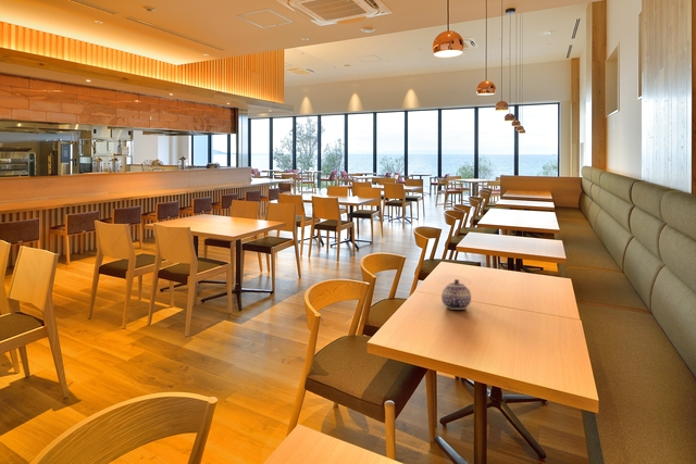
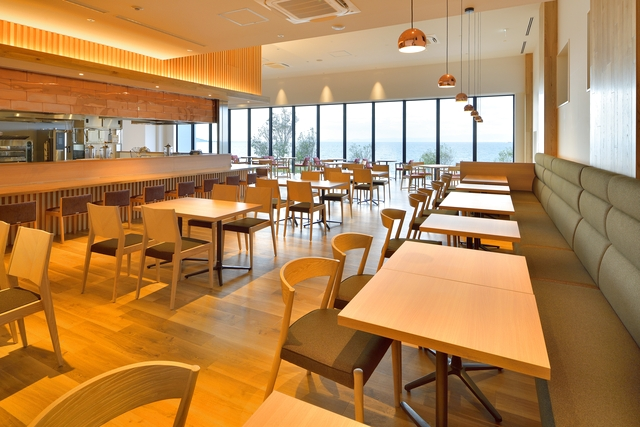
- teapot (456, 293)
